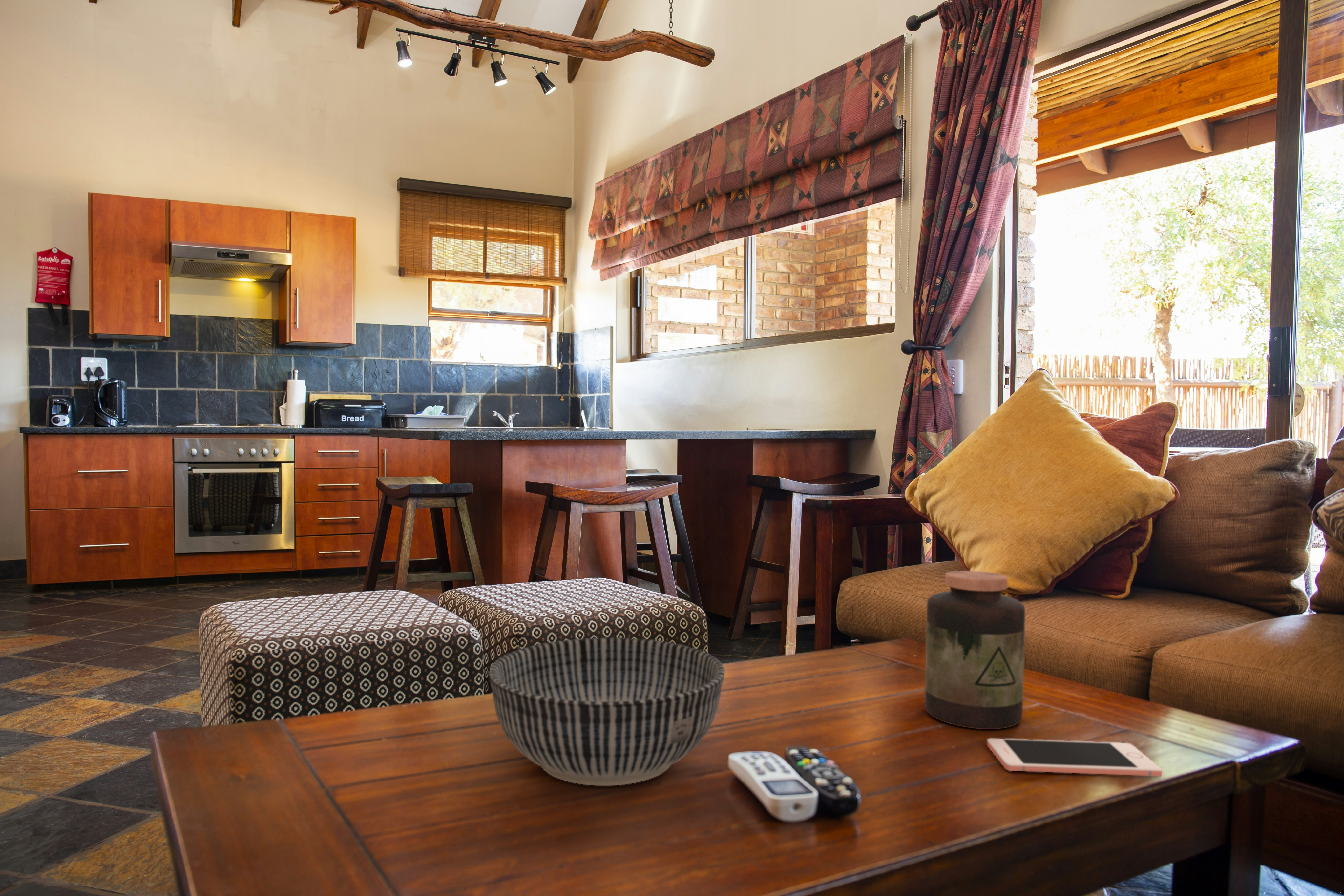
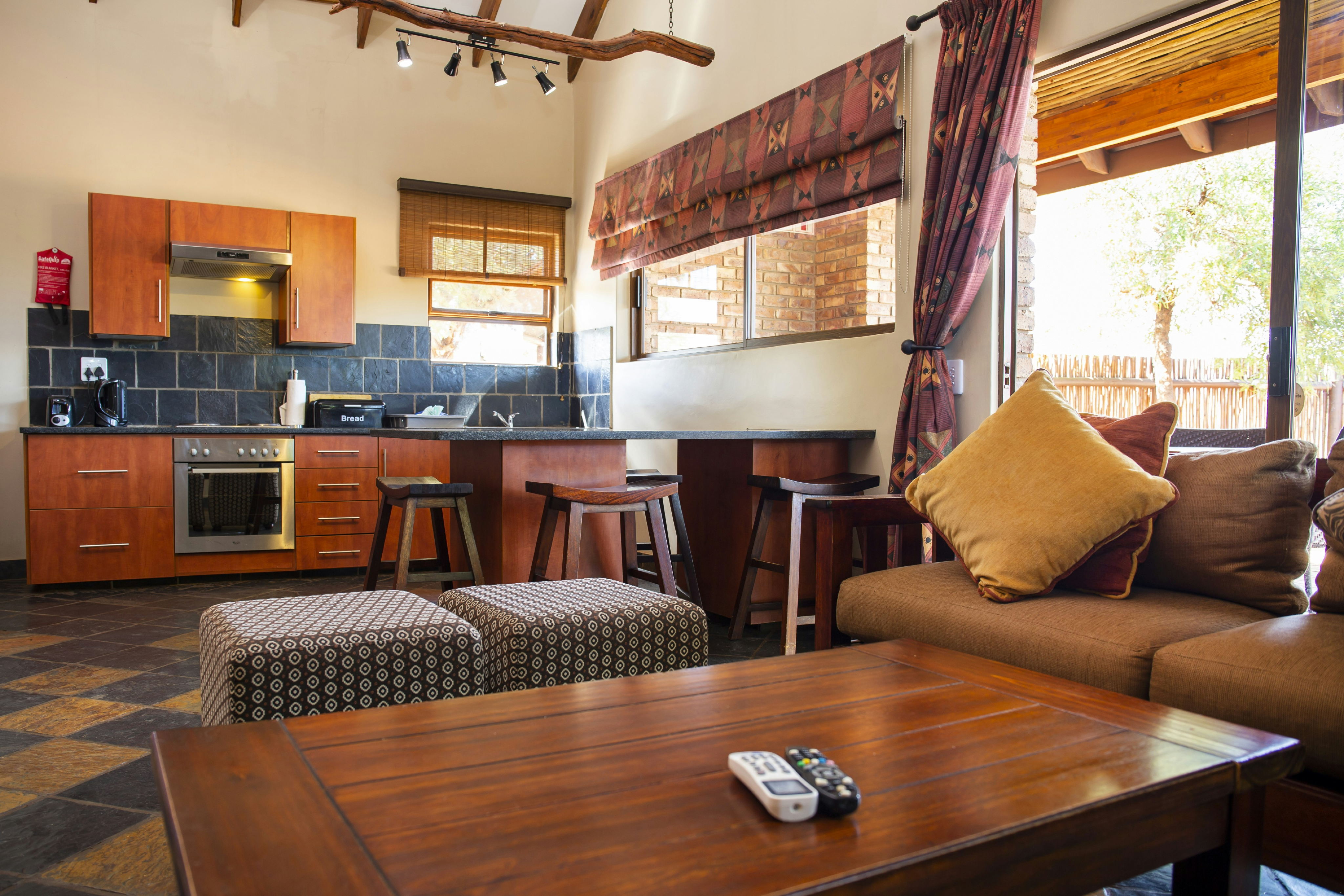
- jar (974, 645)
- cell phone (1071, 757)
- bowl (607, 713)
